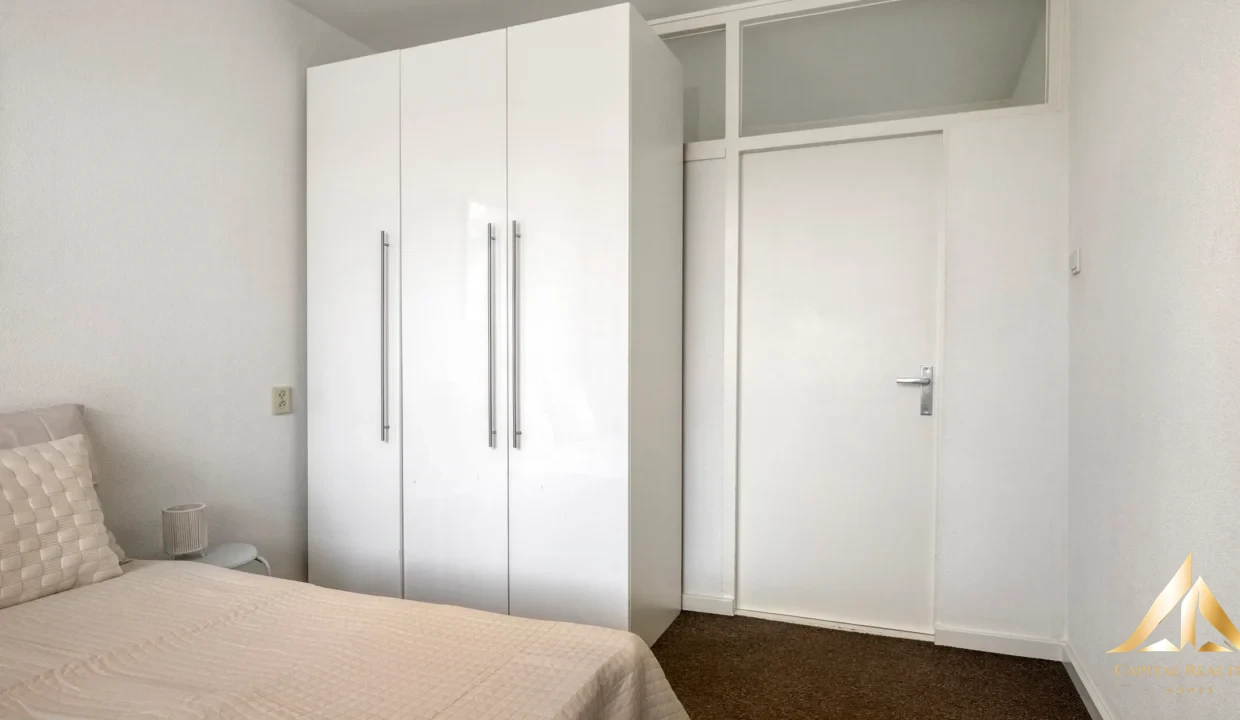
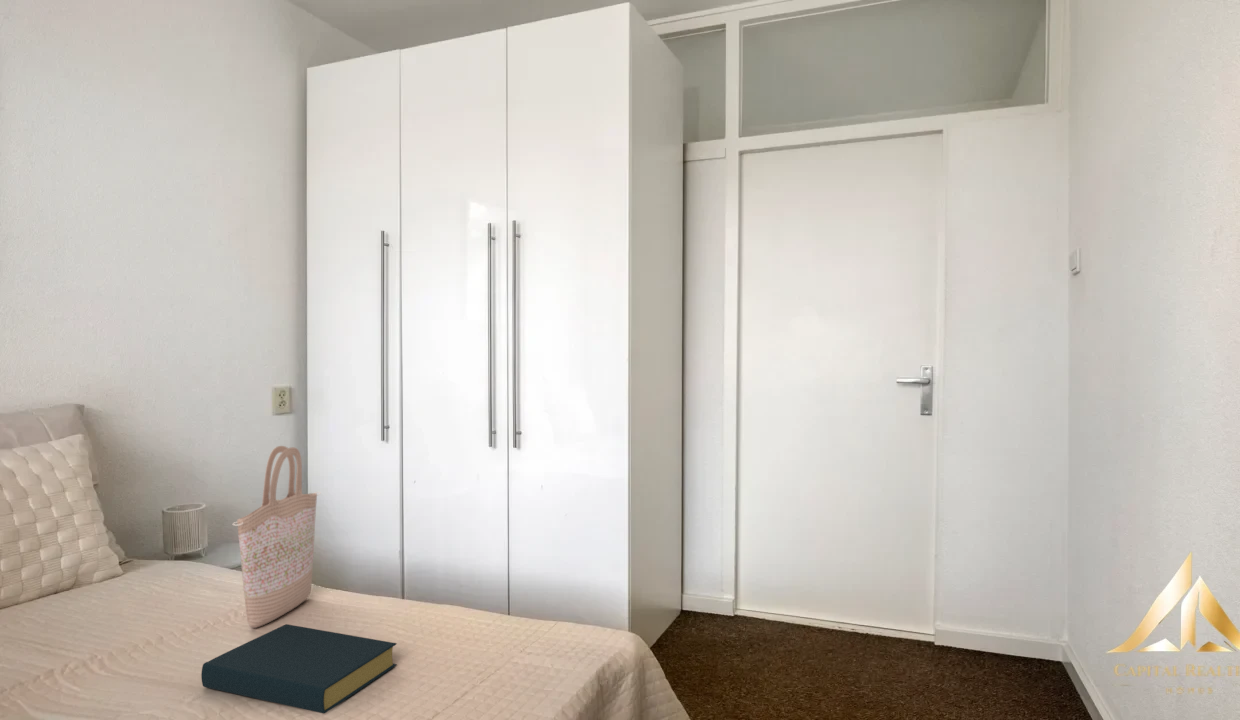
+ shopping bag (279, 530)
+ hardback book (302, 664)
